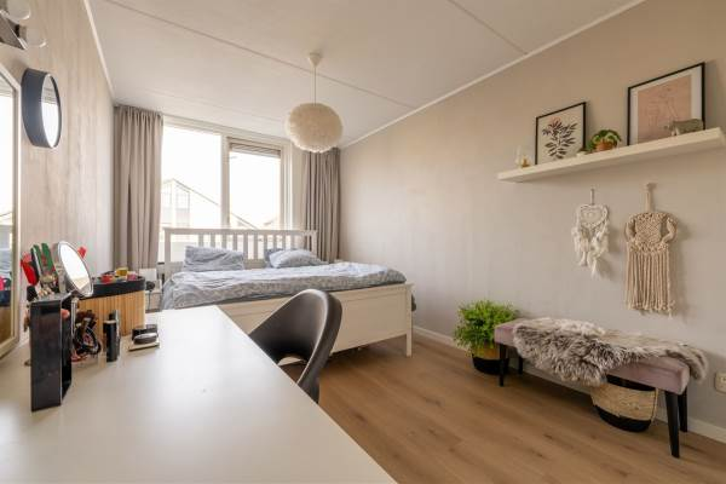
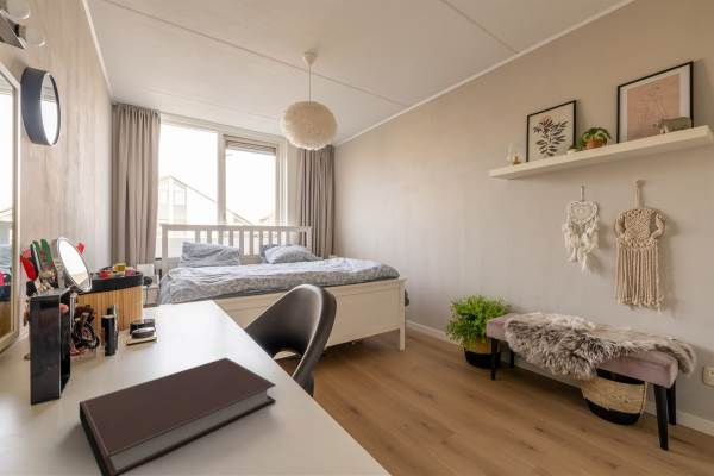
+ notebook (182, 400)
